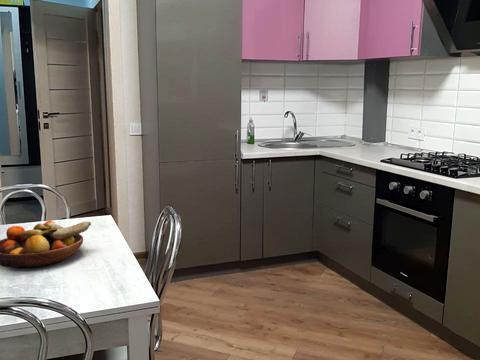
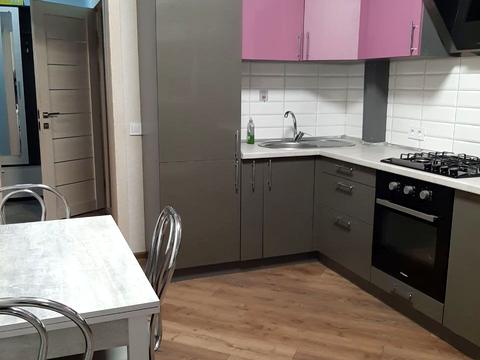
- fruit bowl (39, 238)
